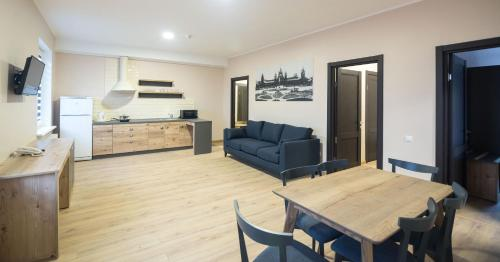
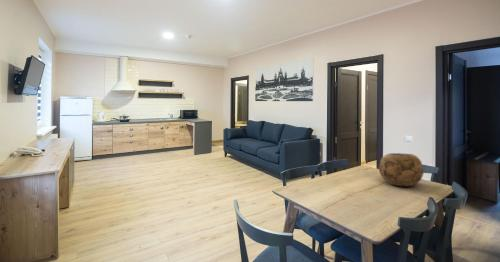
+ decorative bowl (400, 169)
